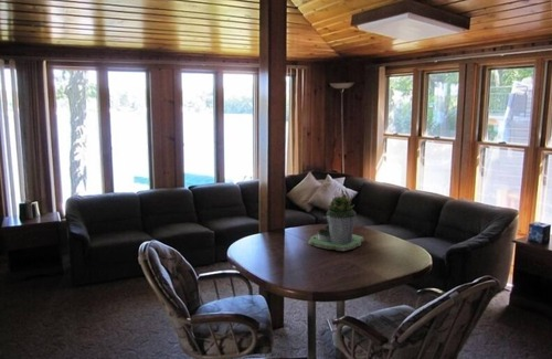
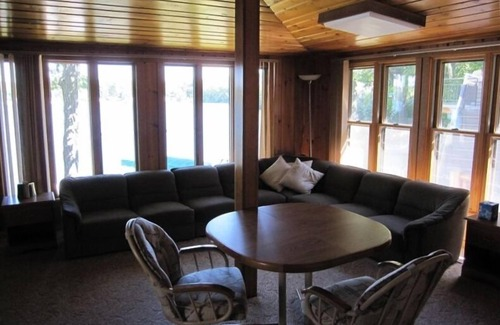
- succulent planter (336, 218)
